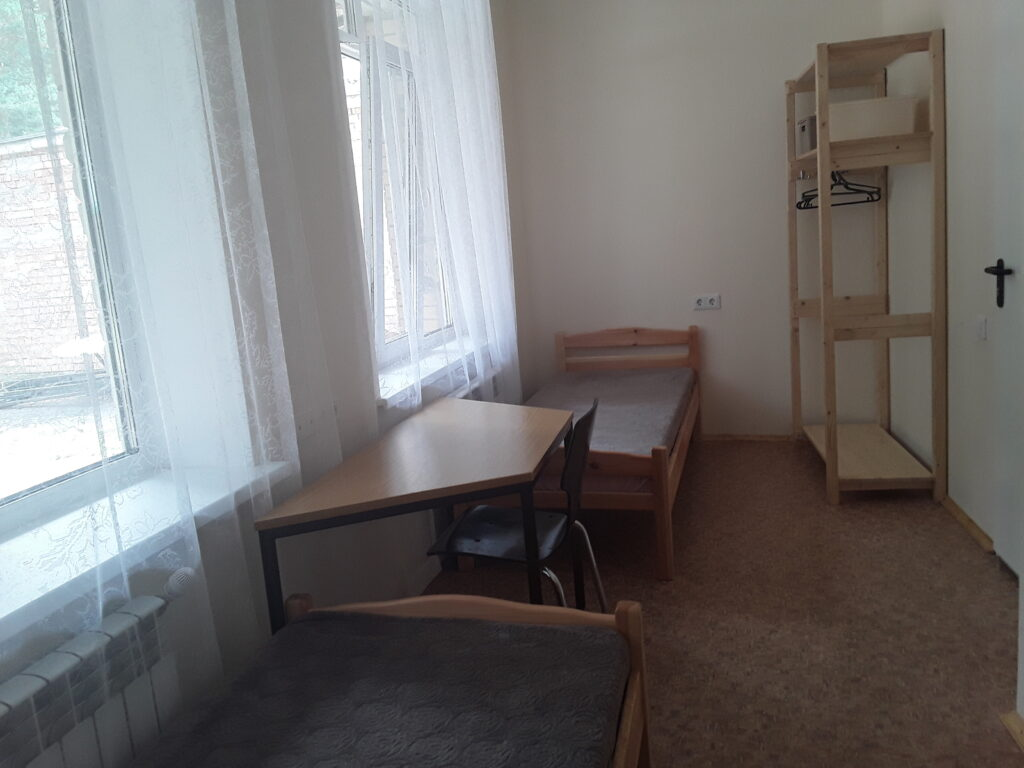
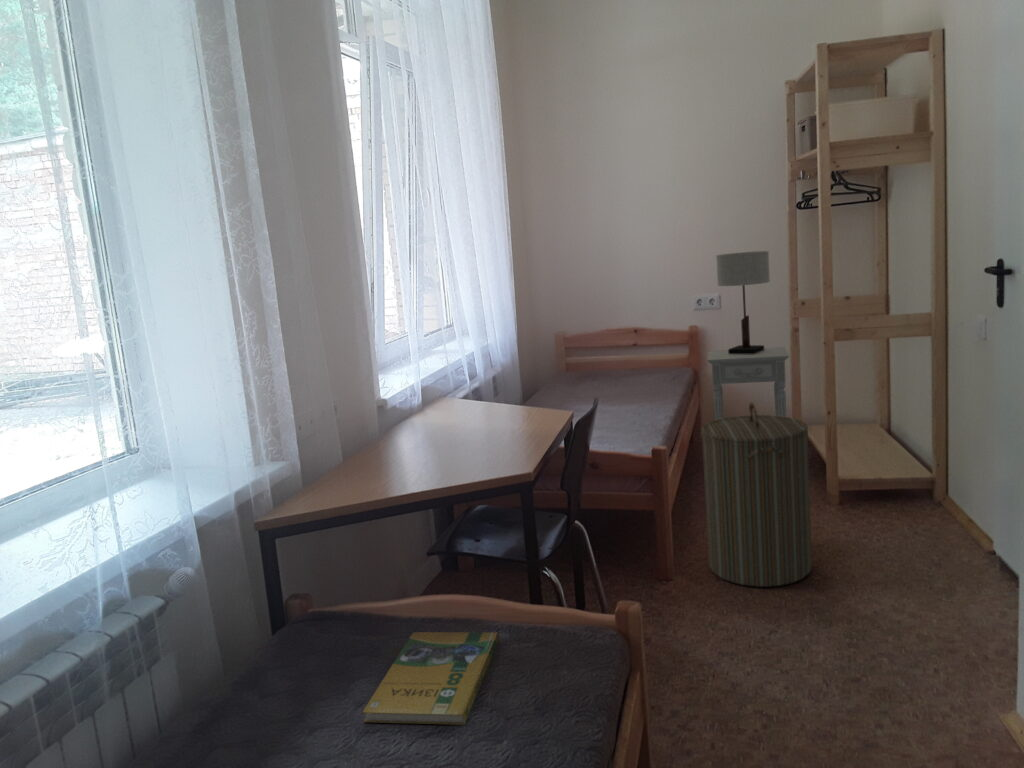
+ laundry hamper (756, 486)
+ table lamp (744, 302)
+ booklet (436, 673)
+ nightstand (749, 382)
